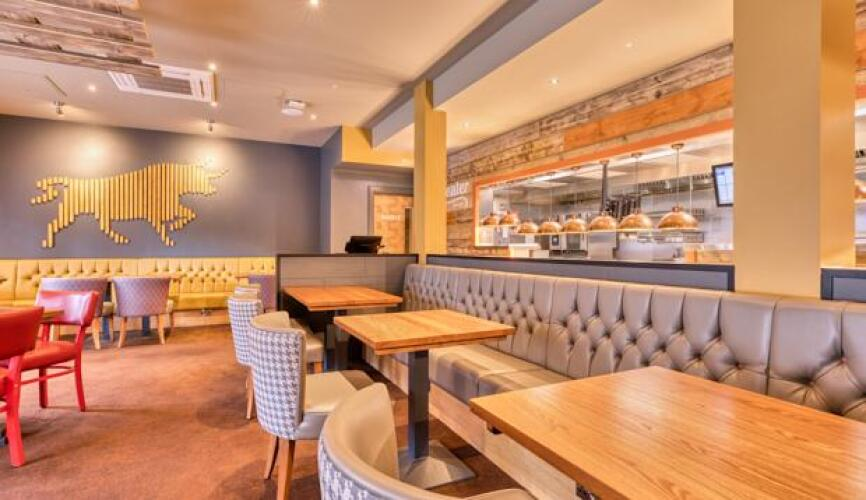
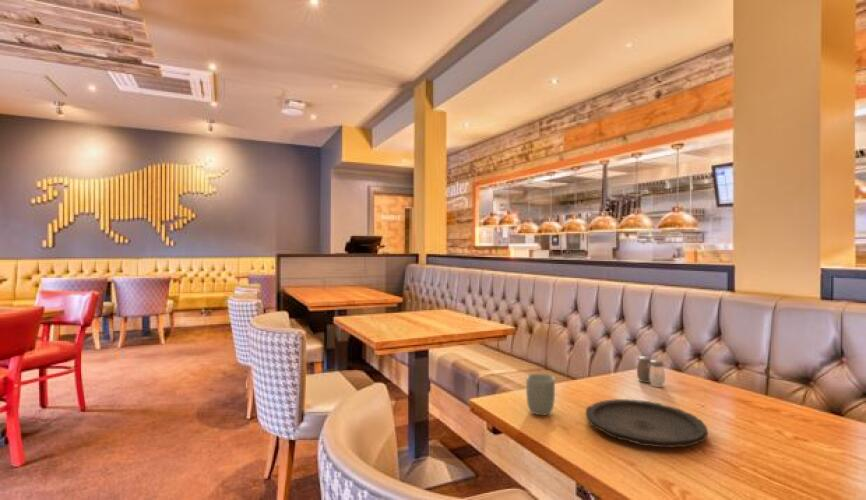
+ plate (643, 421)
+ cup (540, 395)
+ salt and pepper shaker (650, 370)
